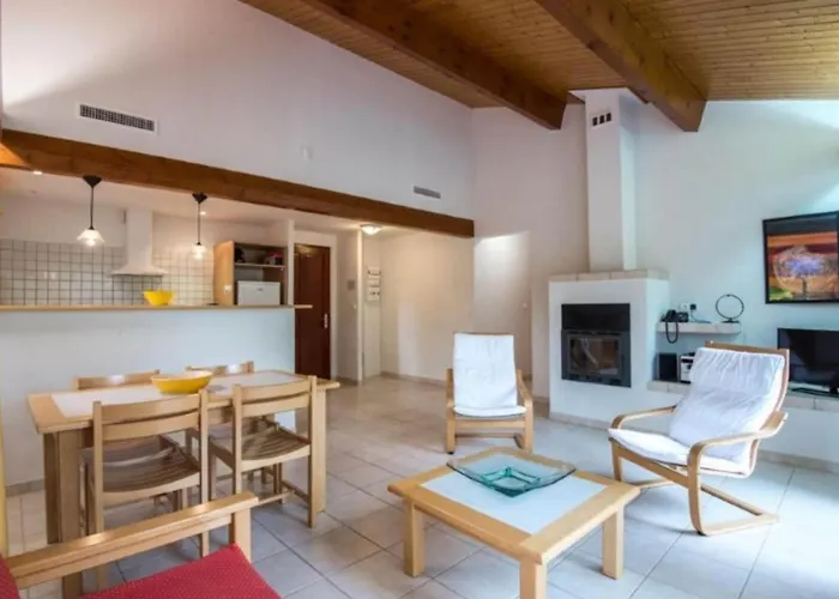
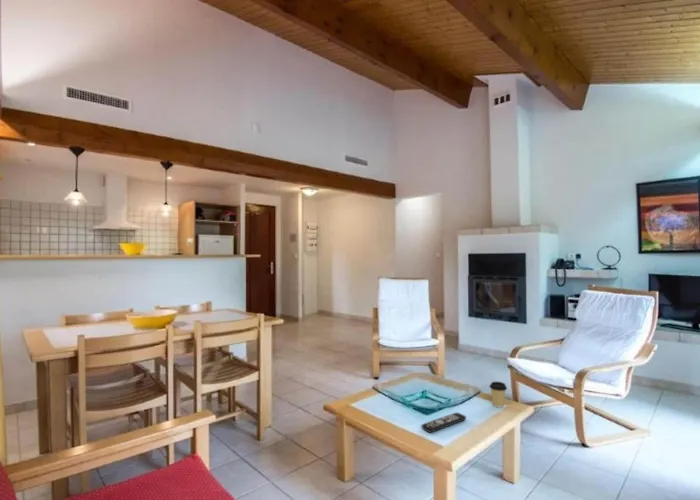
+ coffee cup (498, 394)
+ remote control (444, 422)
